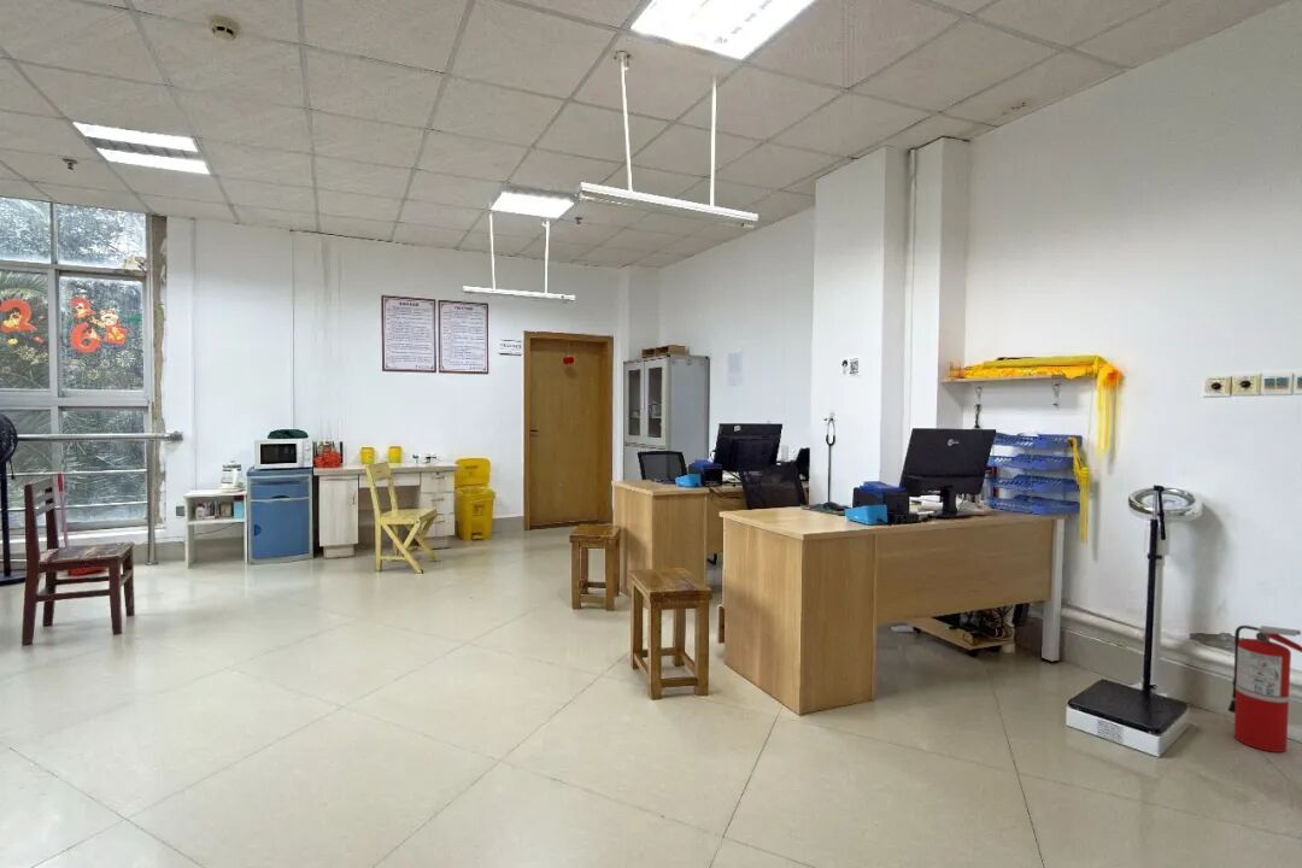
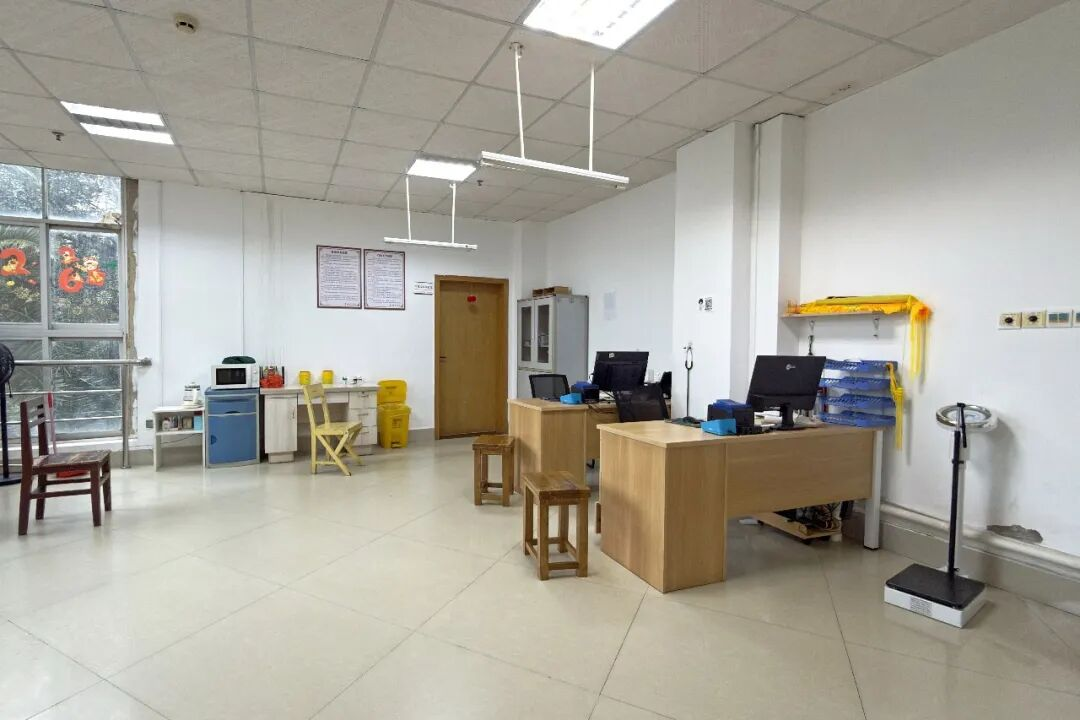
- fire extinguisher (1263, 682)
